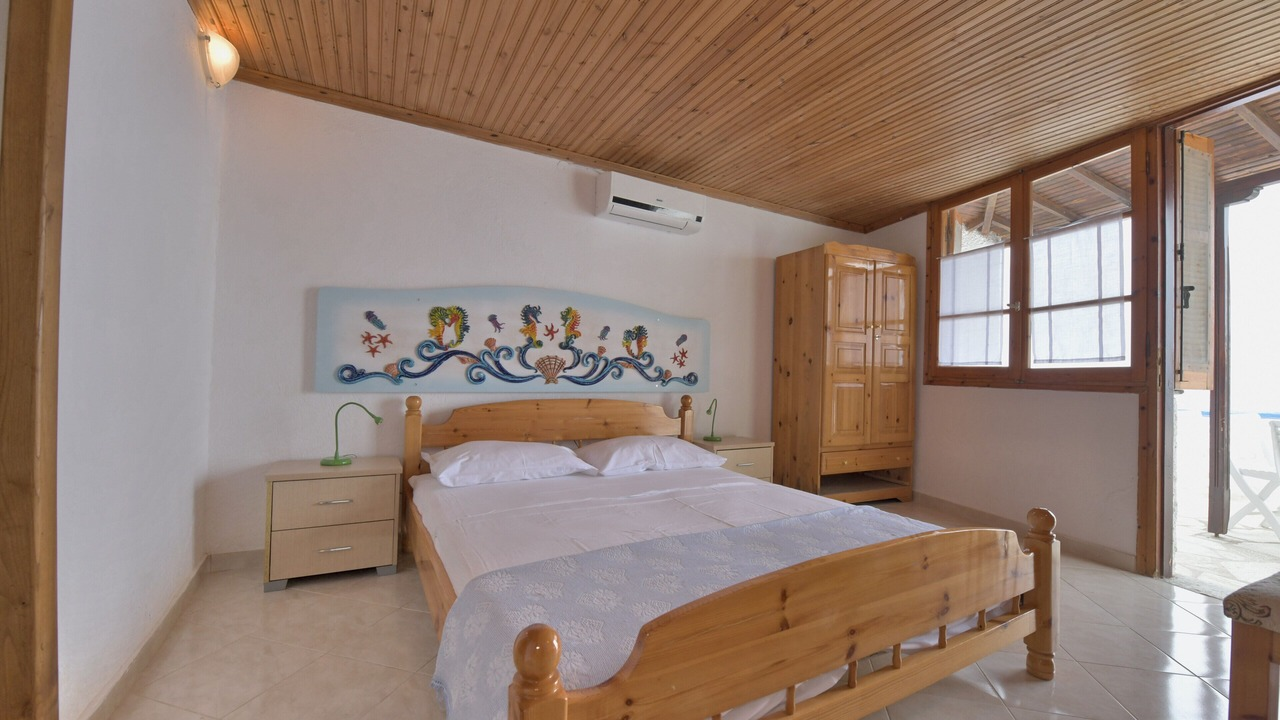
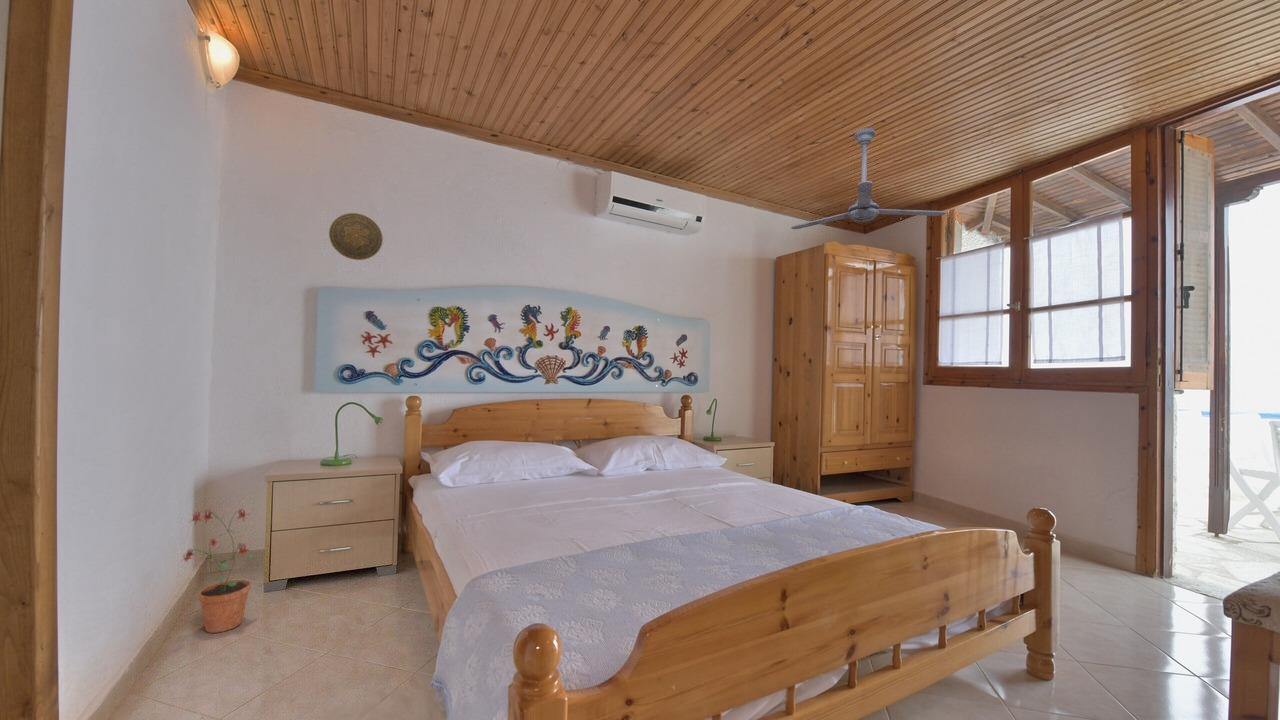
+ ceiling fan (864, 167)
+ potted plant (223, 567)
+ decorative plate (356, 236)
